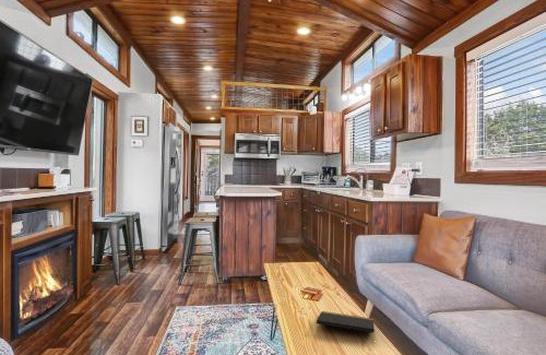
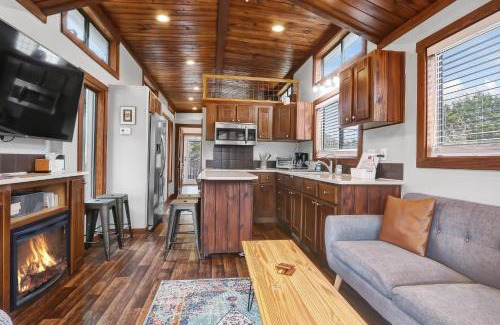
- notepad (345, 320)
